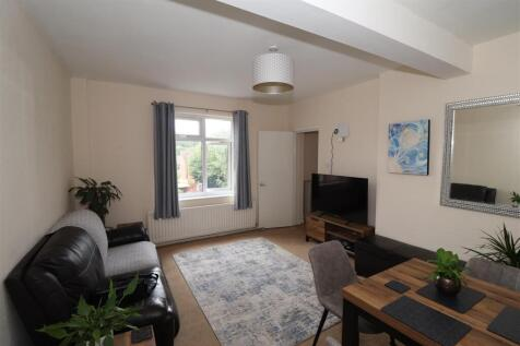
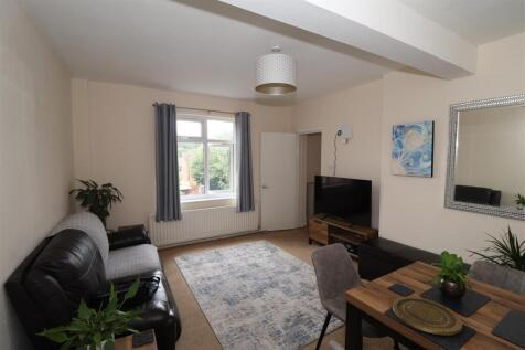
+ plate (425, 314)
